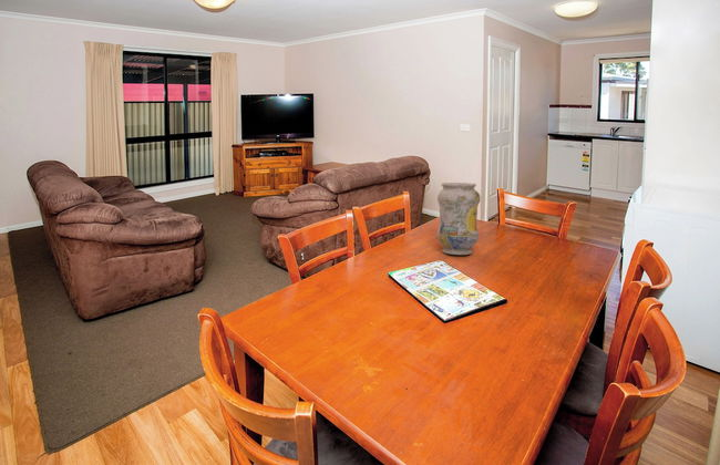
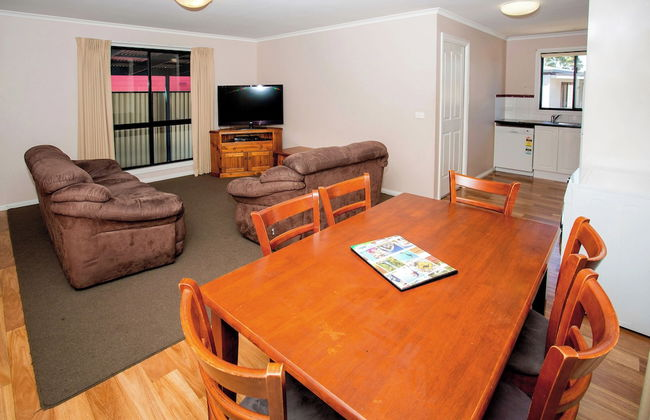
- vase (457, 218)
